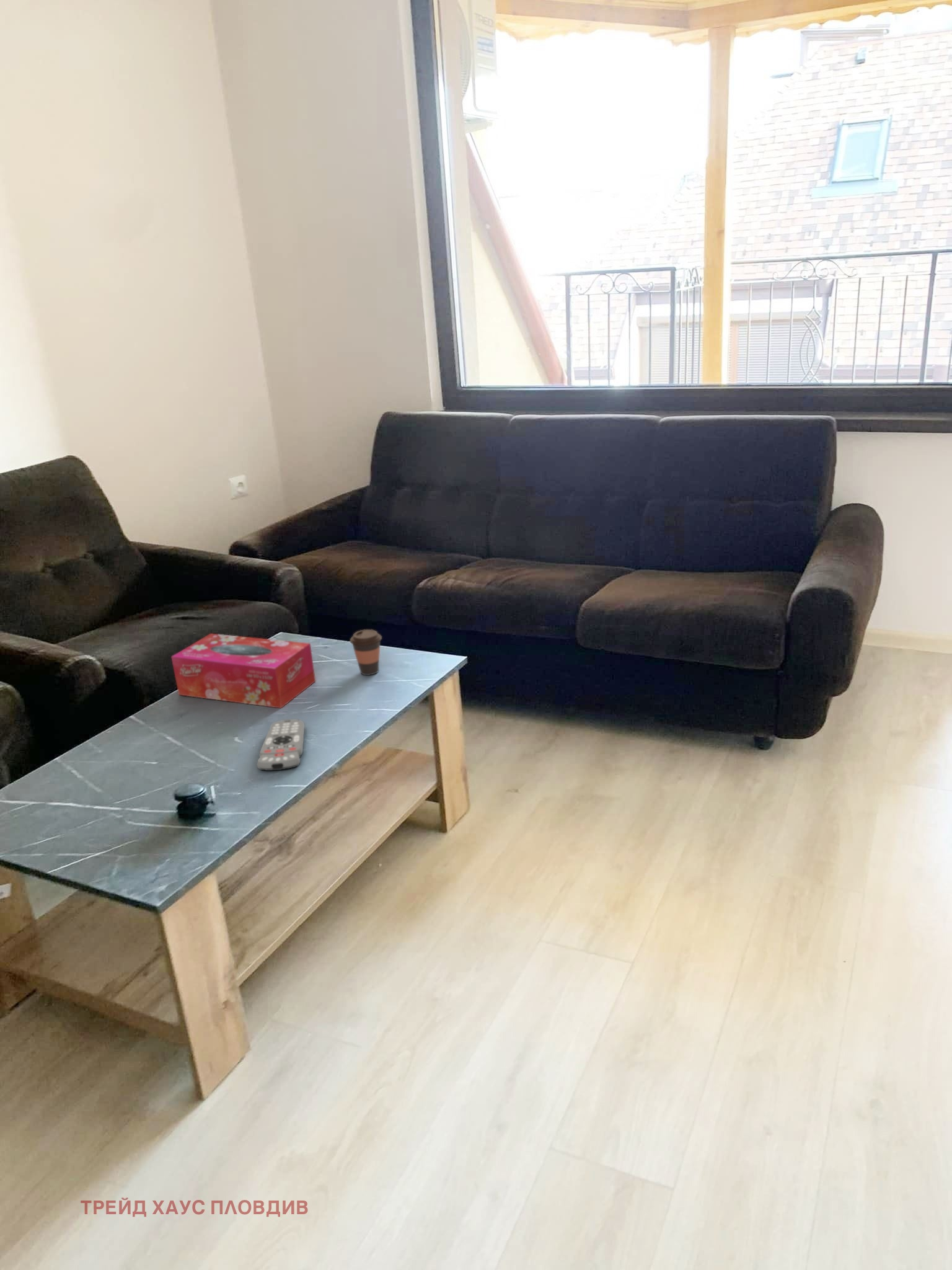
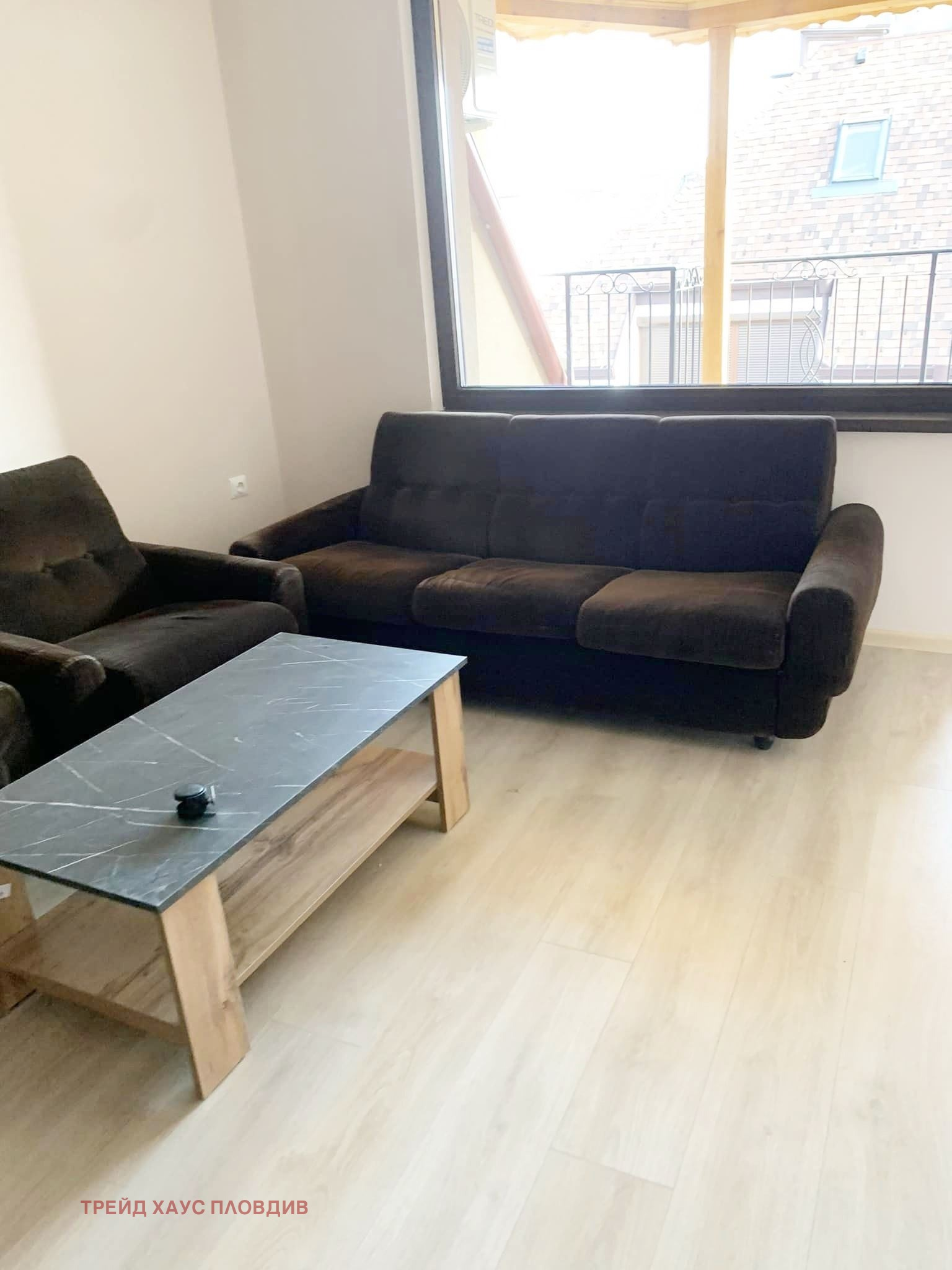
- remote control (283, 744)
- tissue box (244, 669)
- coffee cup (367, 652)
